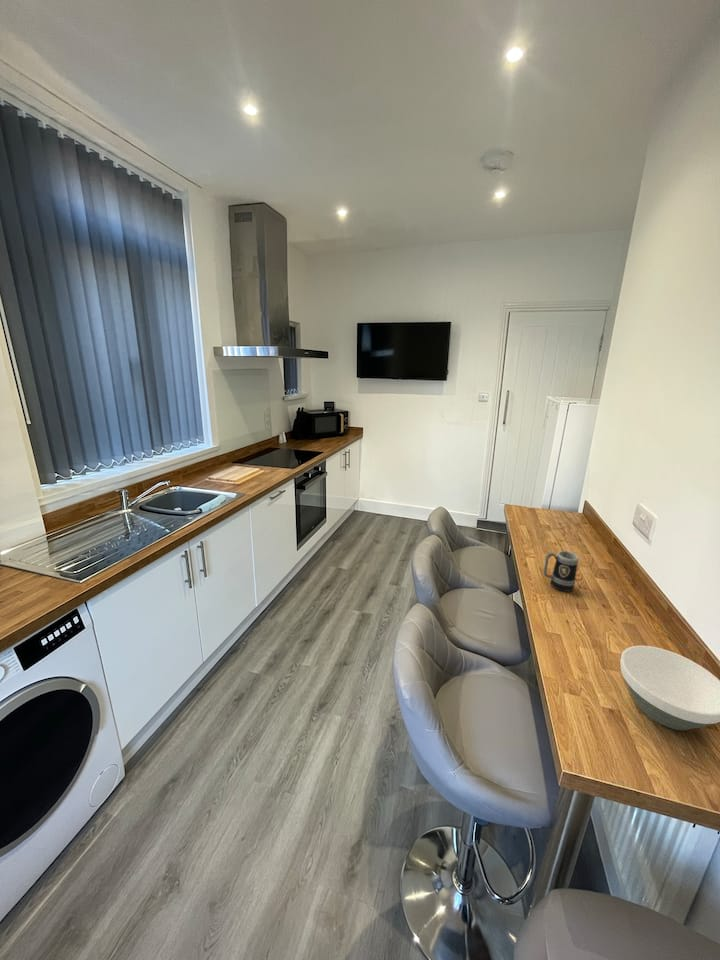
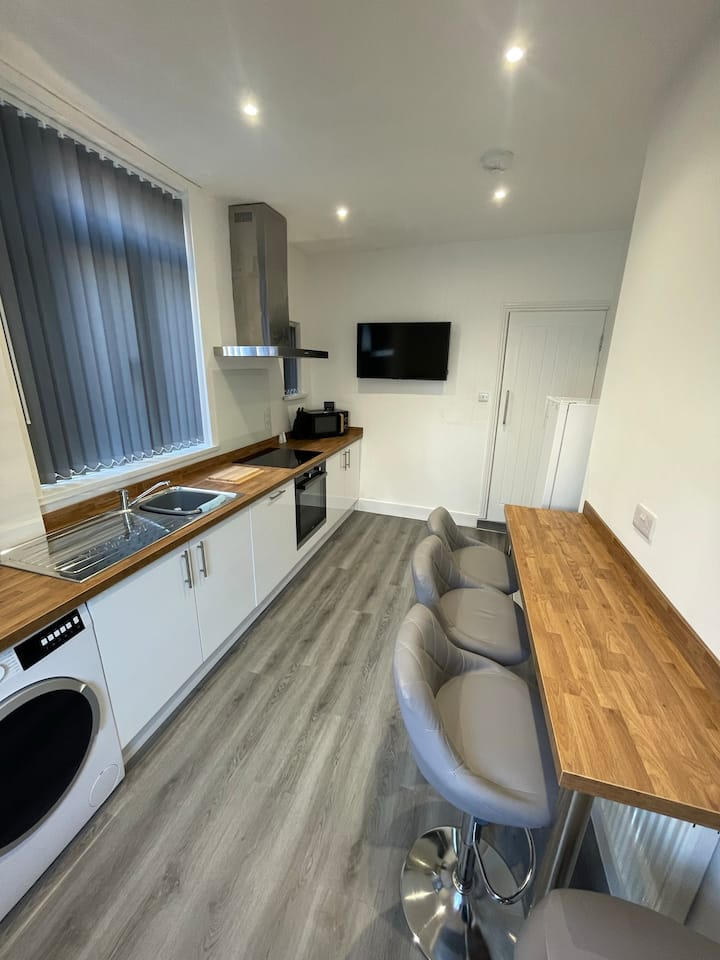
- mug (559, 569)
- bowl (667, 693)
